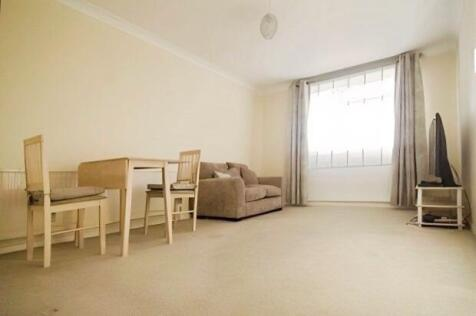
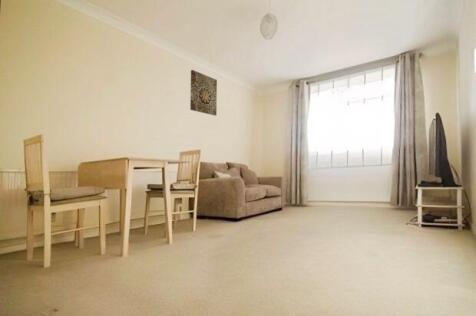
+ wall art (204, 94)
